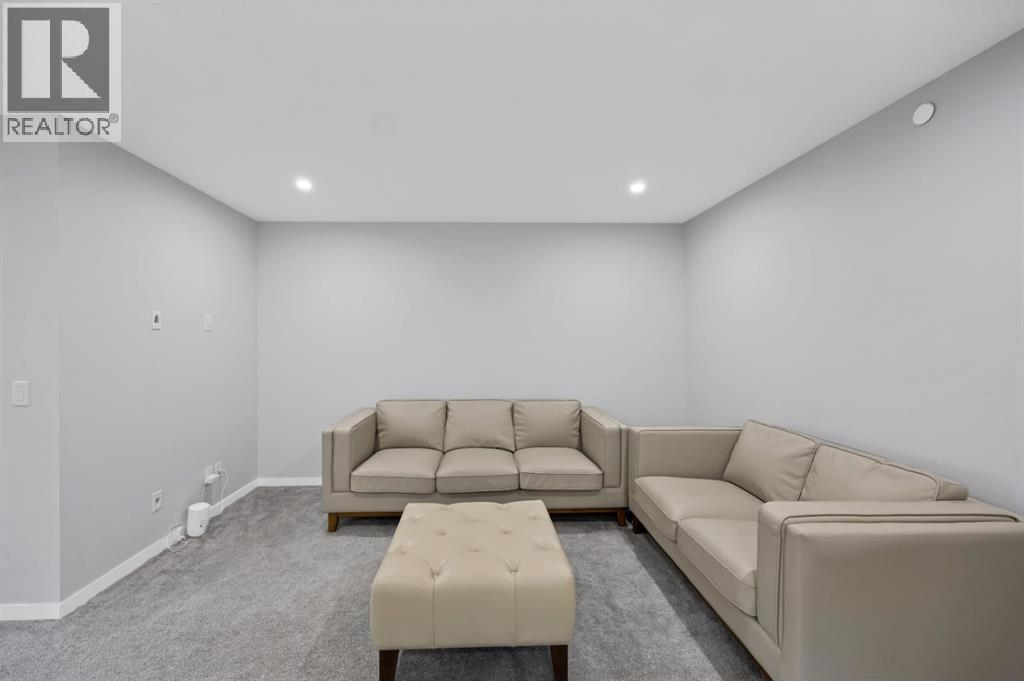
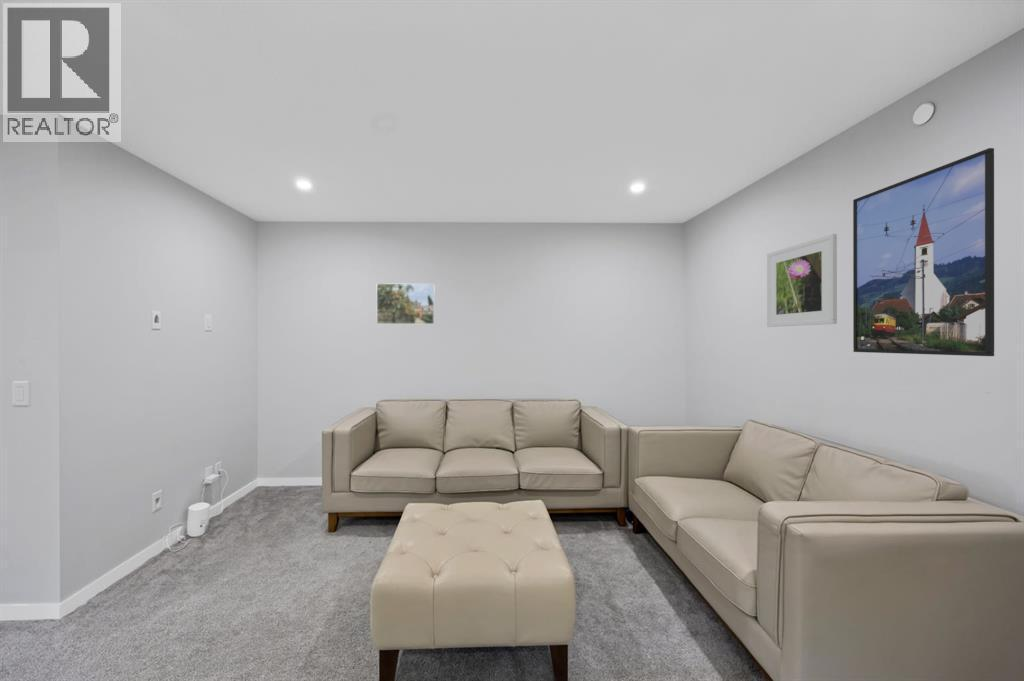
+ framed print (798, 285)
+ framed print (912, 265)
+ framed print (405, 303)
